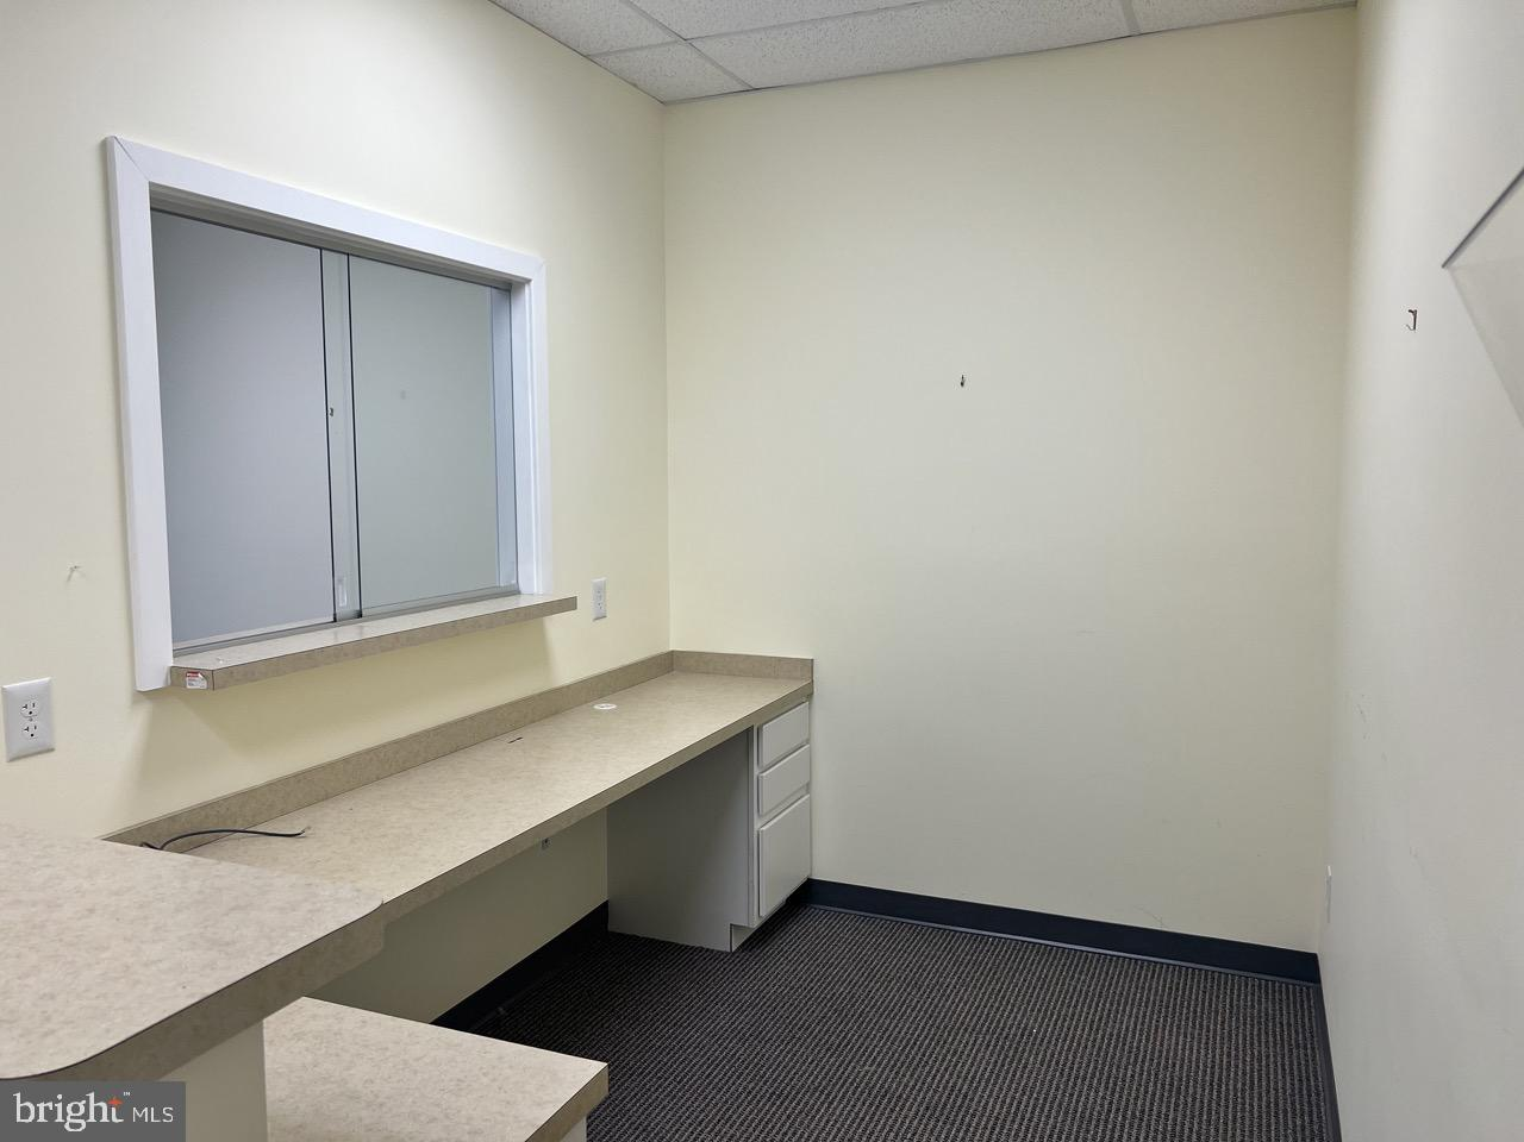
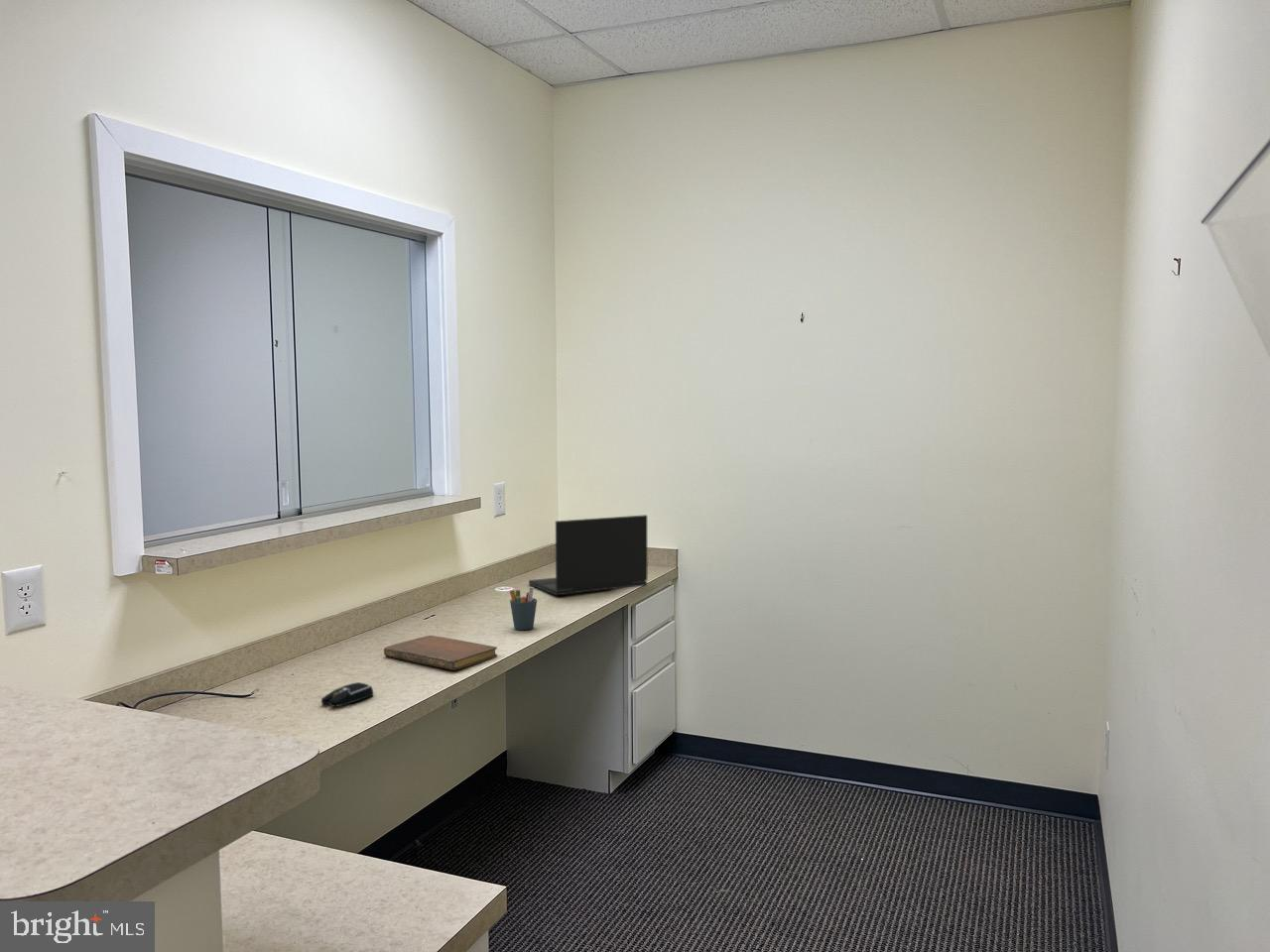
+ notebook (441, 652)
+ computer mouse (348, 692)
+ pen holder (523, 606)
+ laptop (587, 549)
